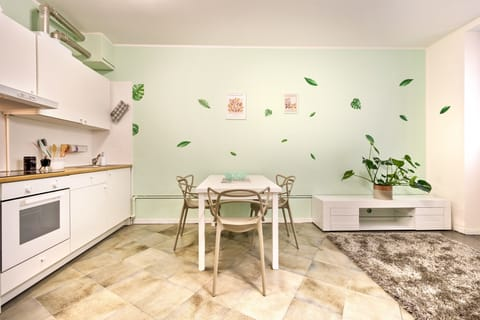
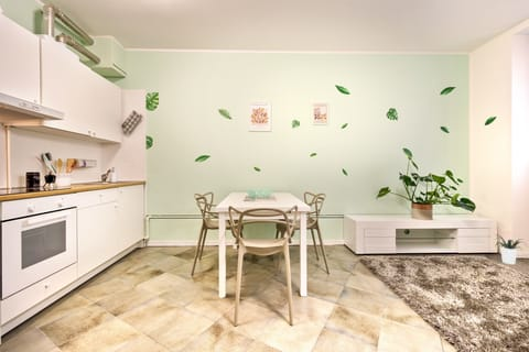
+ potted plant (507, 250)
